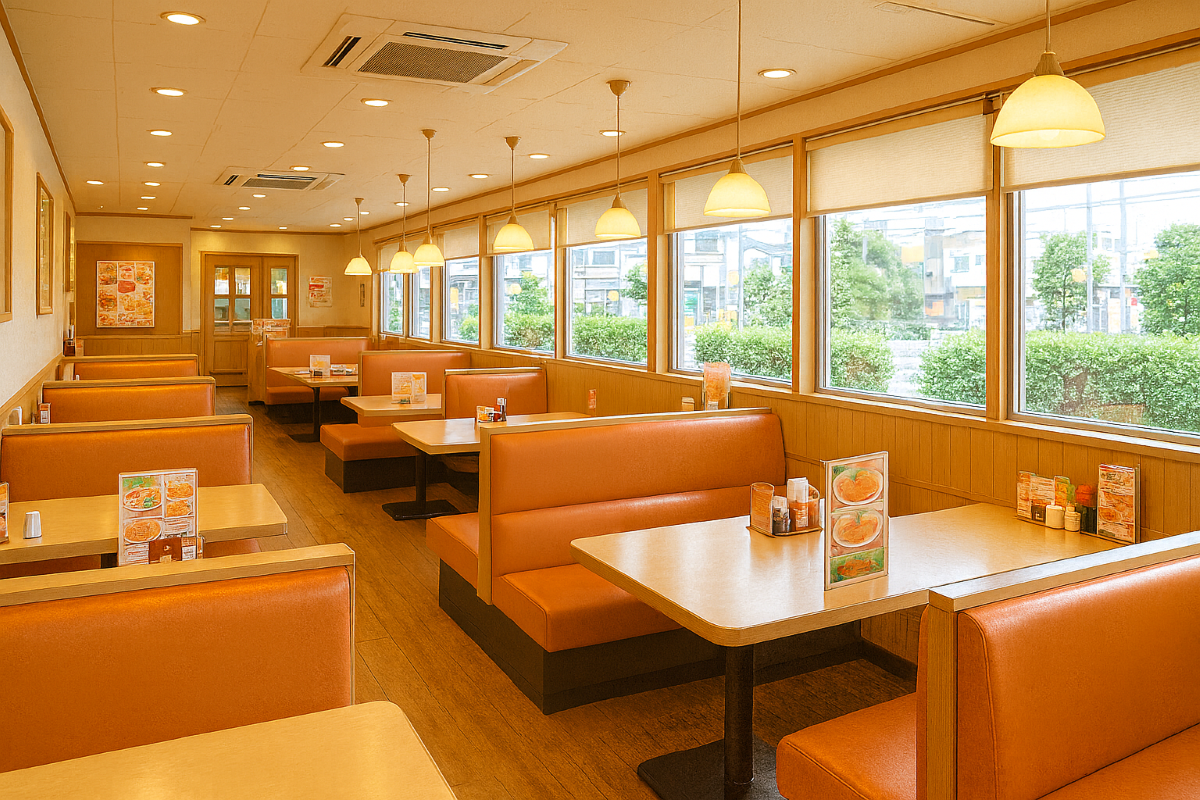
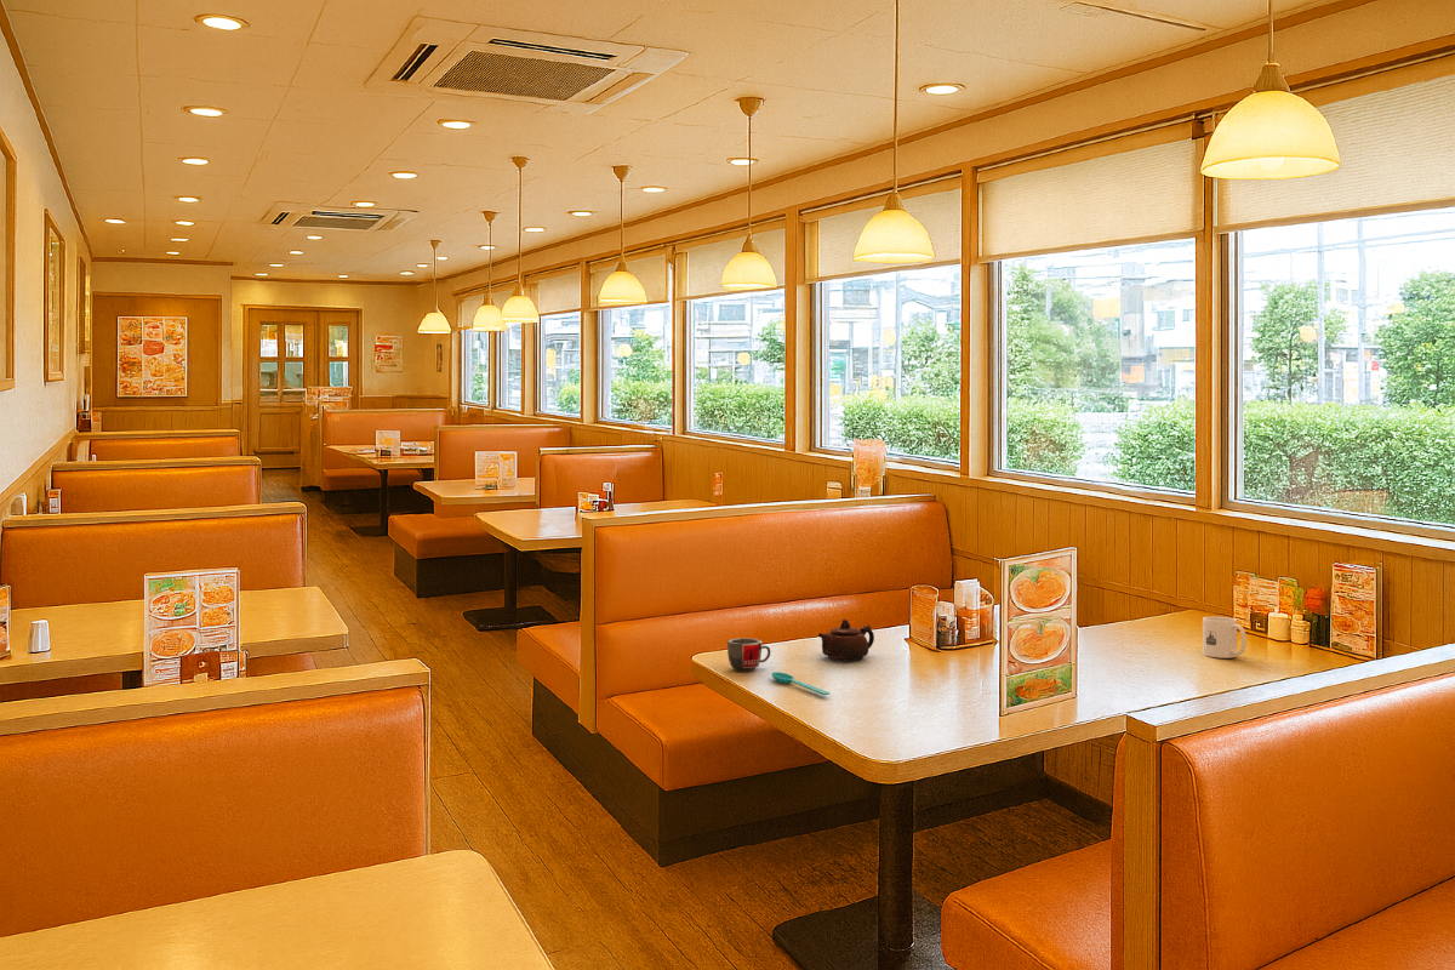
+ teapot (846, 638)
+ mug (1225, 638)
+ mug (749, 654)
+ spoon (799, 683)
